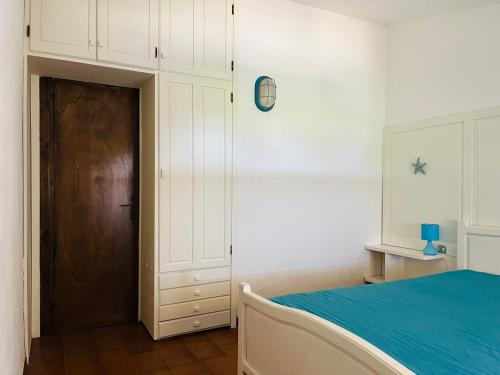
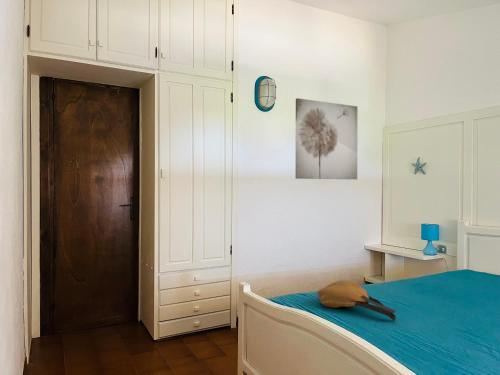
+ tote bag (357, 298)
+ wall art (327, 140)
